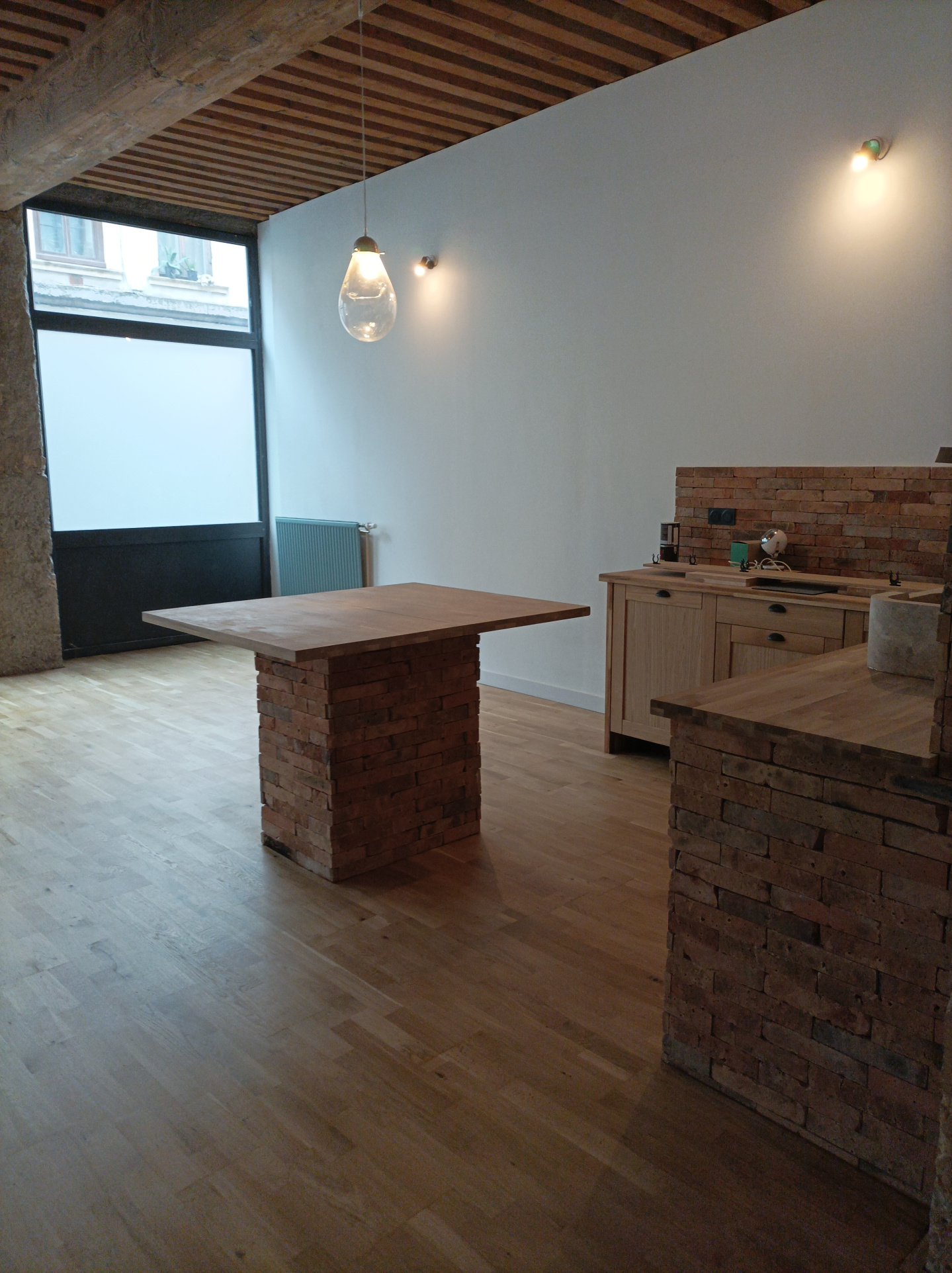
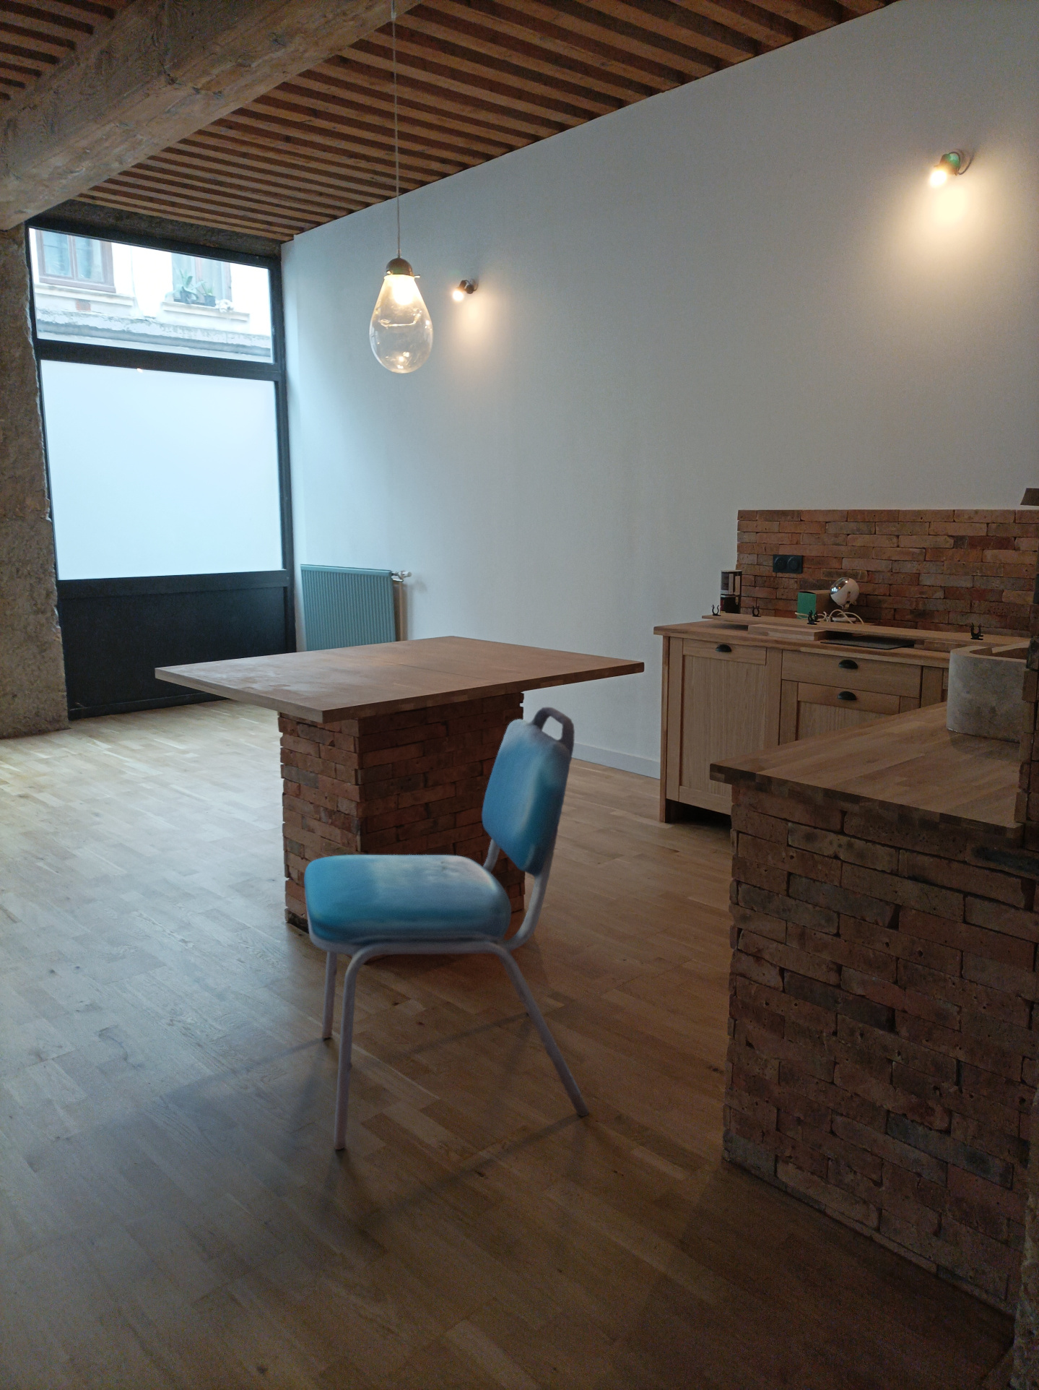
+ dining chair (442, 900)
